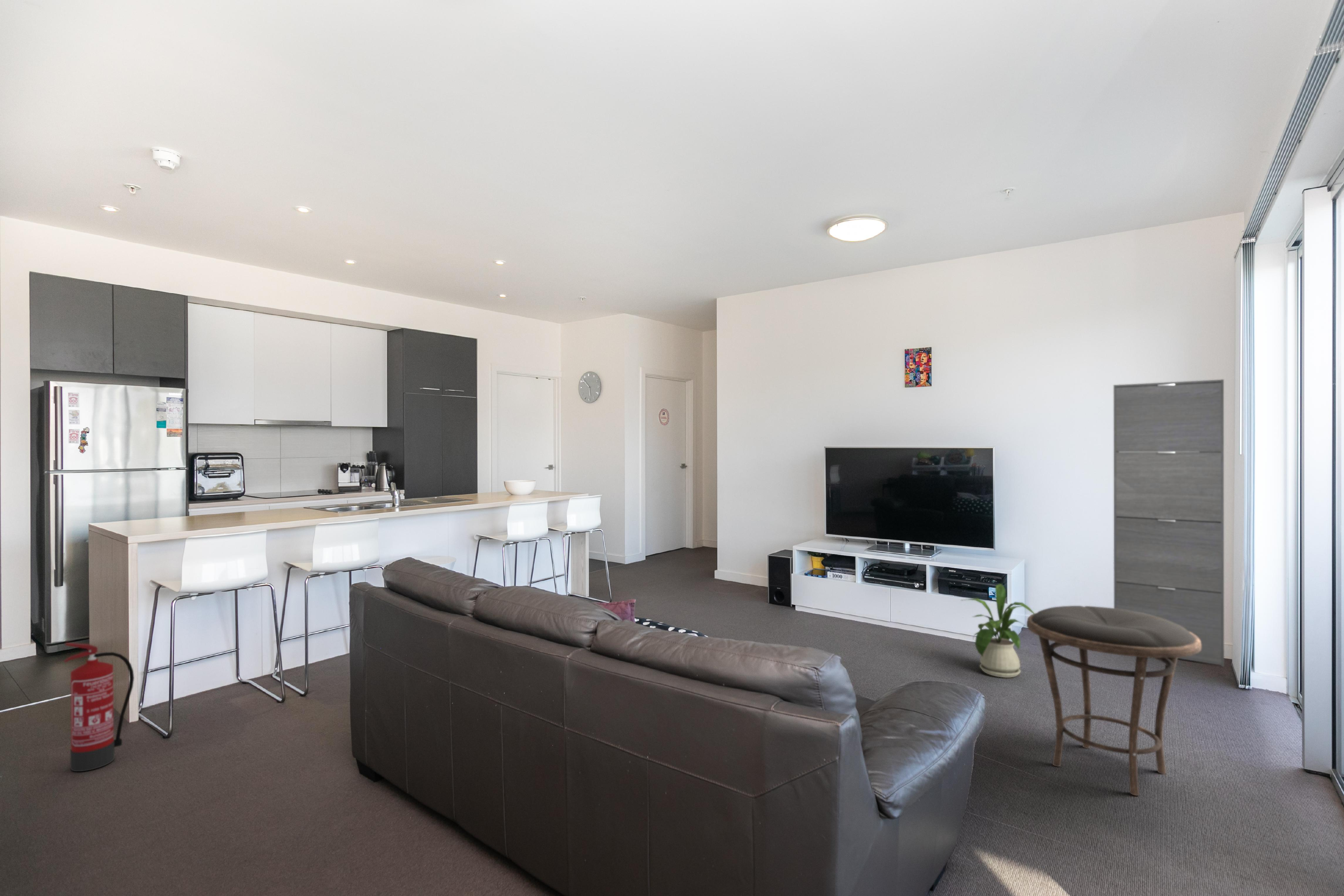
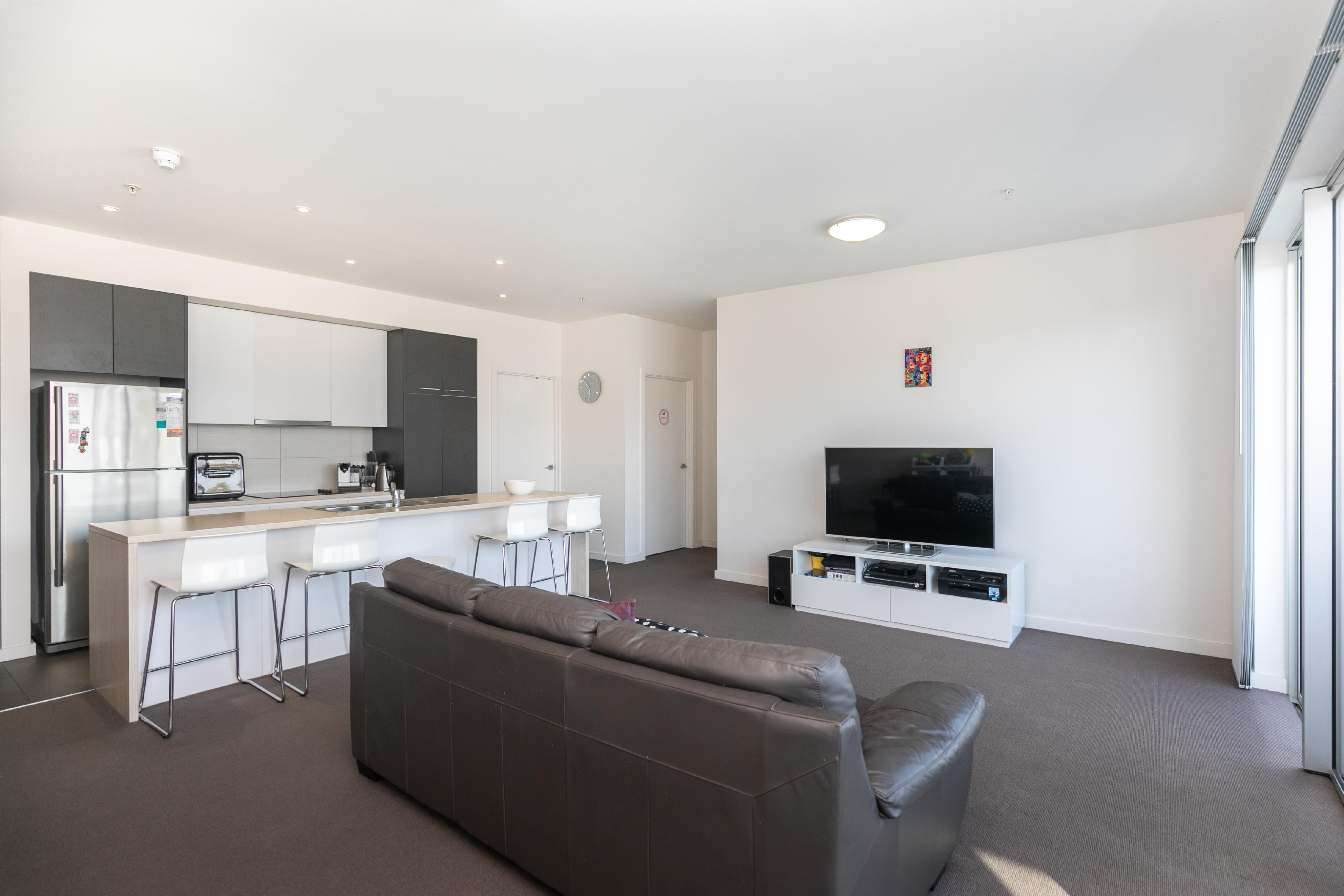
- side table (1110, 675)
- house plant (994, 632)
- cabinet (1167, 518)
- fire extinguisher (100, 700)
